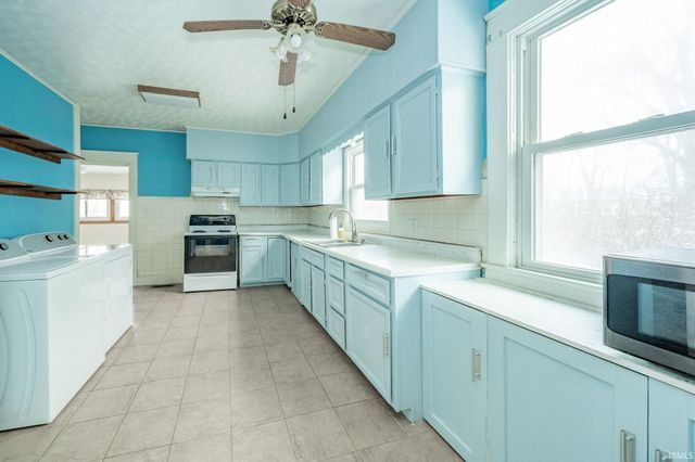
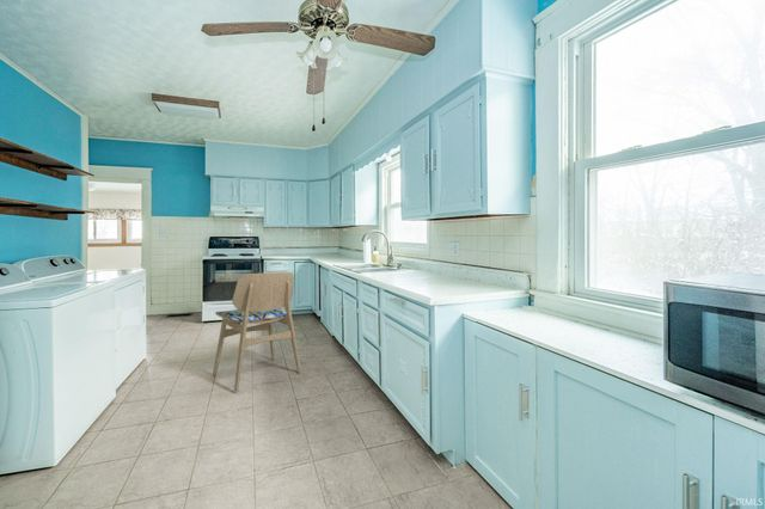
+ dining chair (257, 323)
